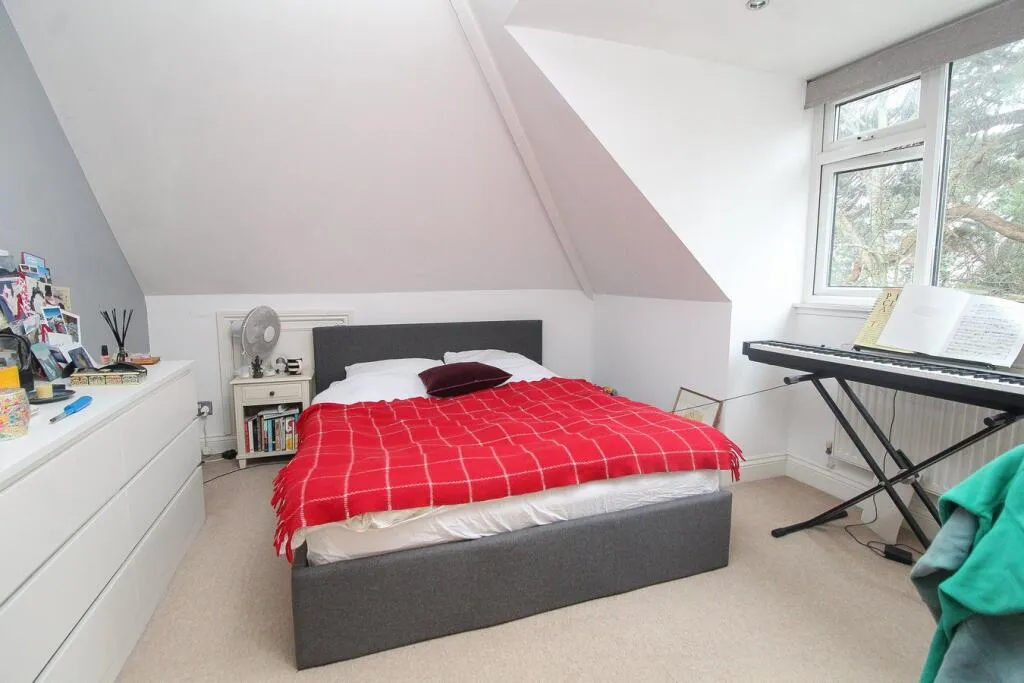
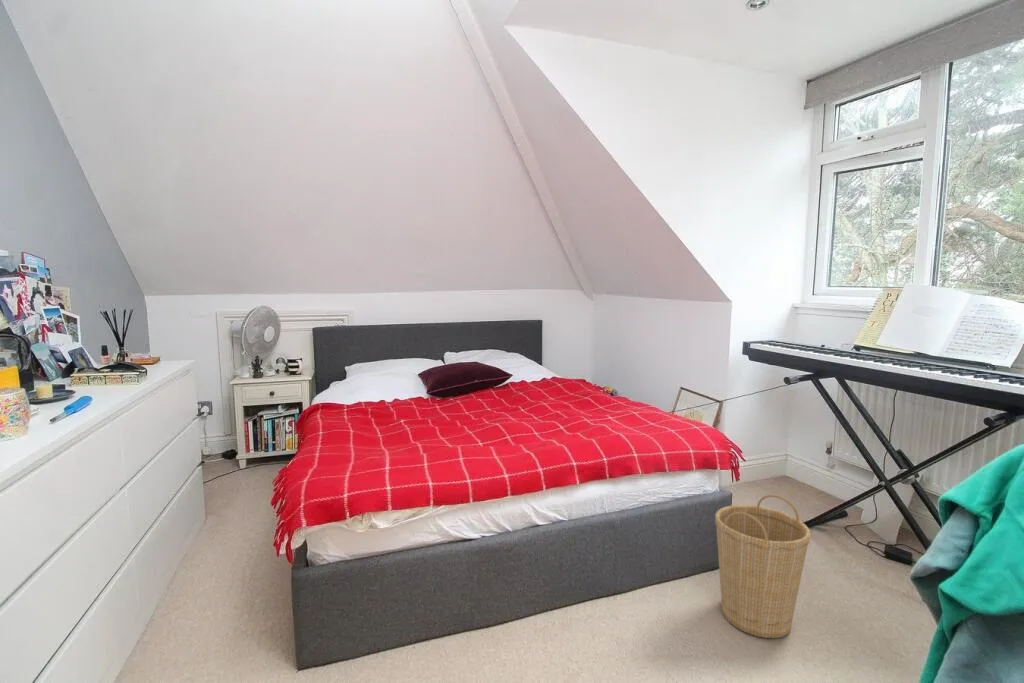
+ basket (758, 560)
